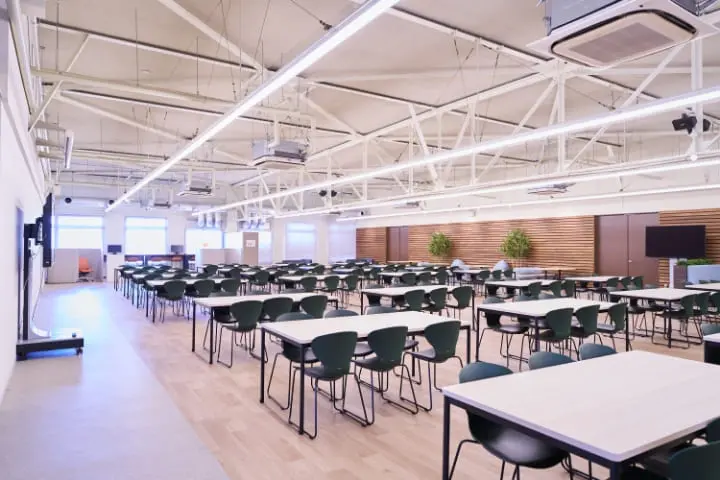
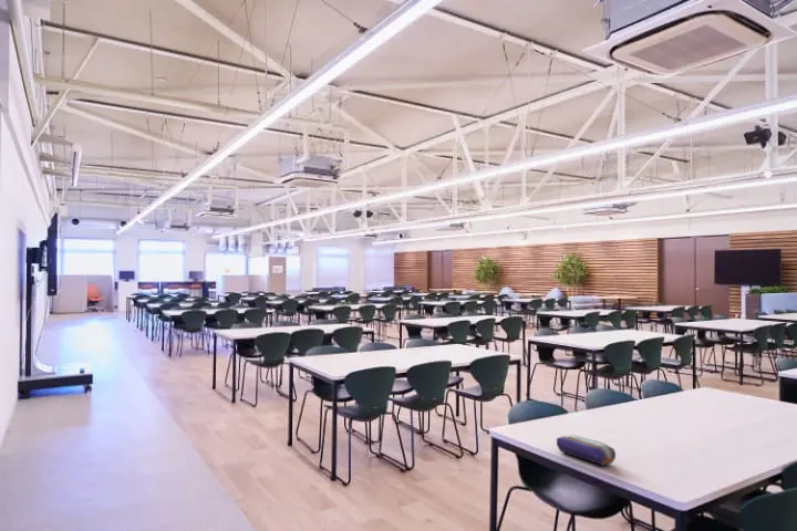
+ pencil case (584, 448)
